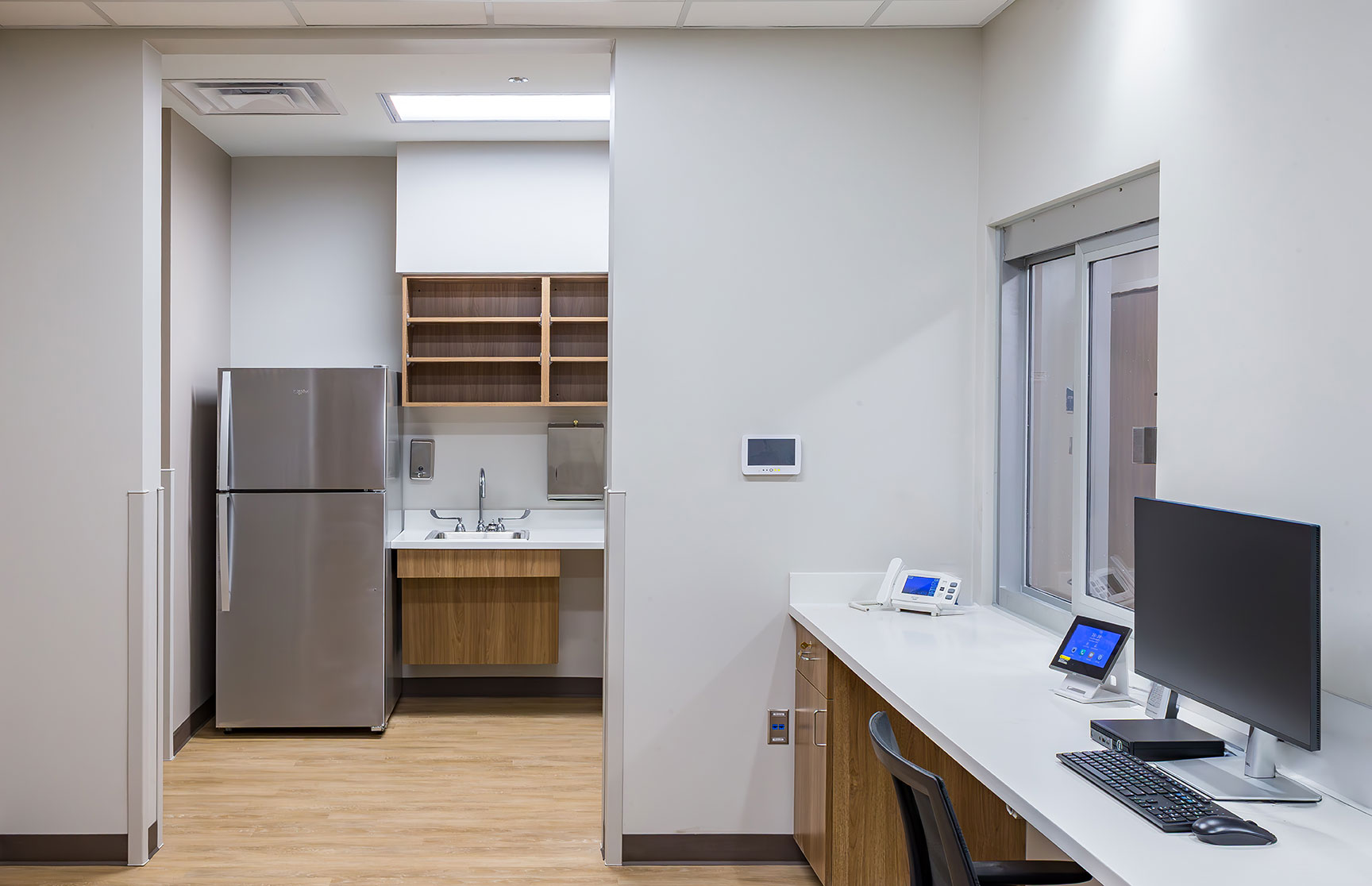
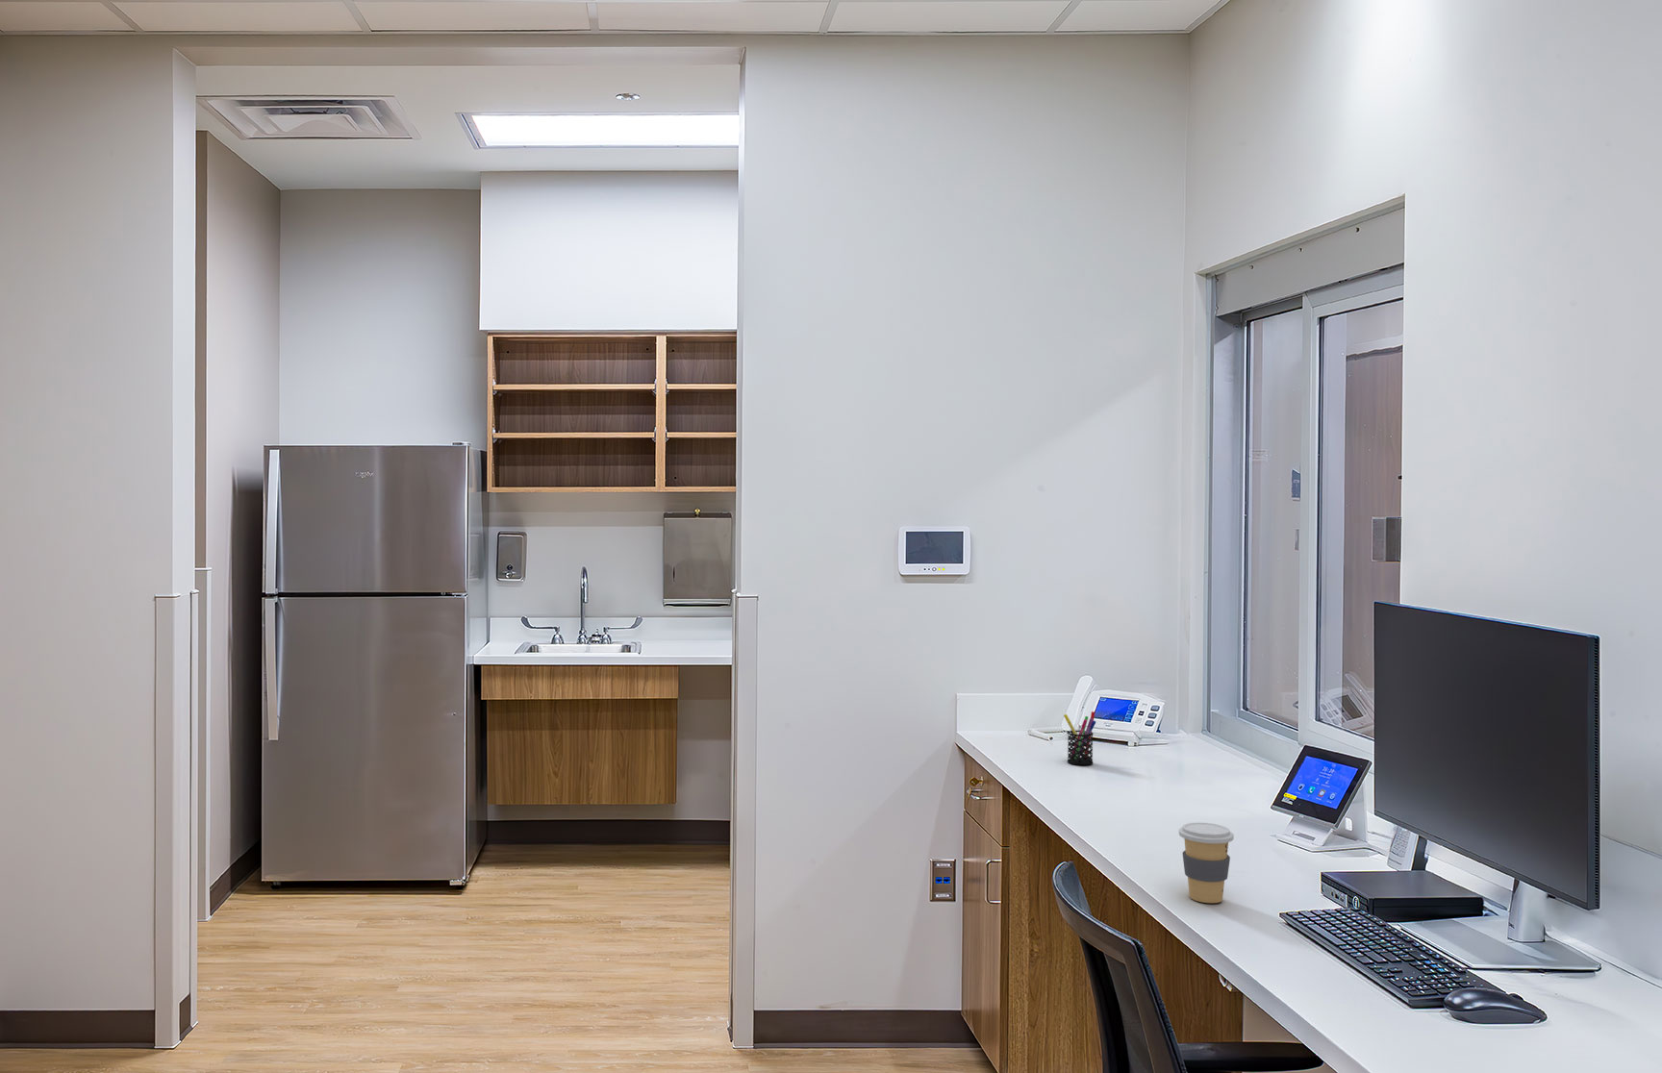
+ pen holder (1082, 735)
+ coffee cup (1205, 862)
